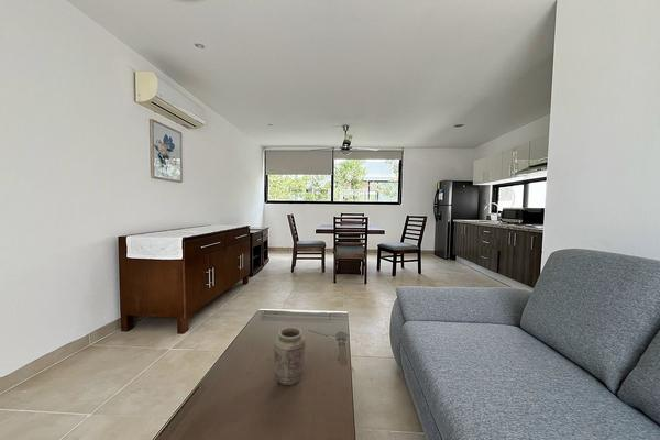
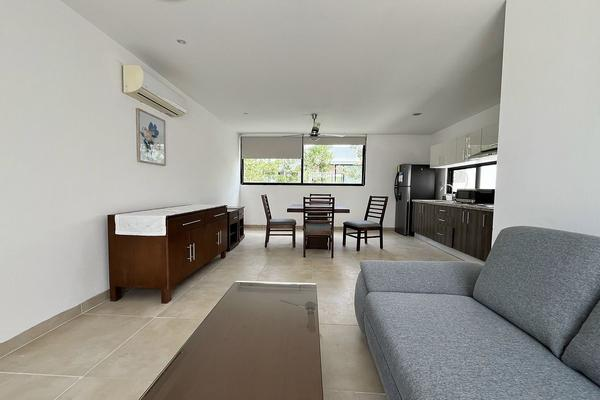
- vase (289, 355)
